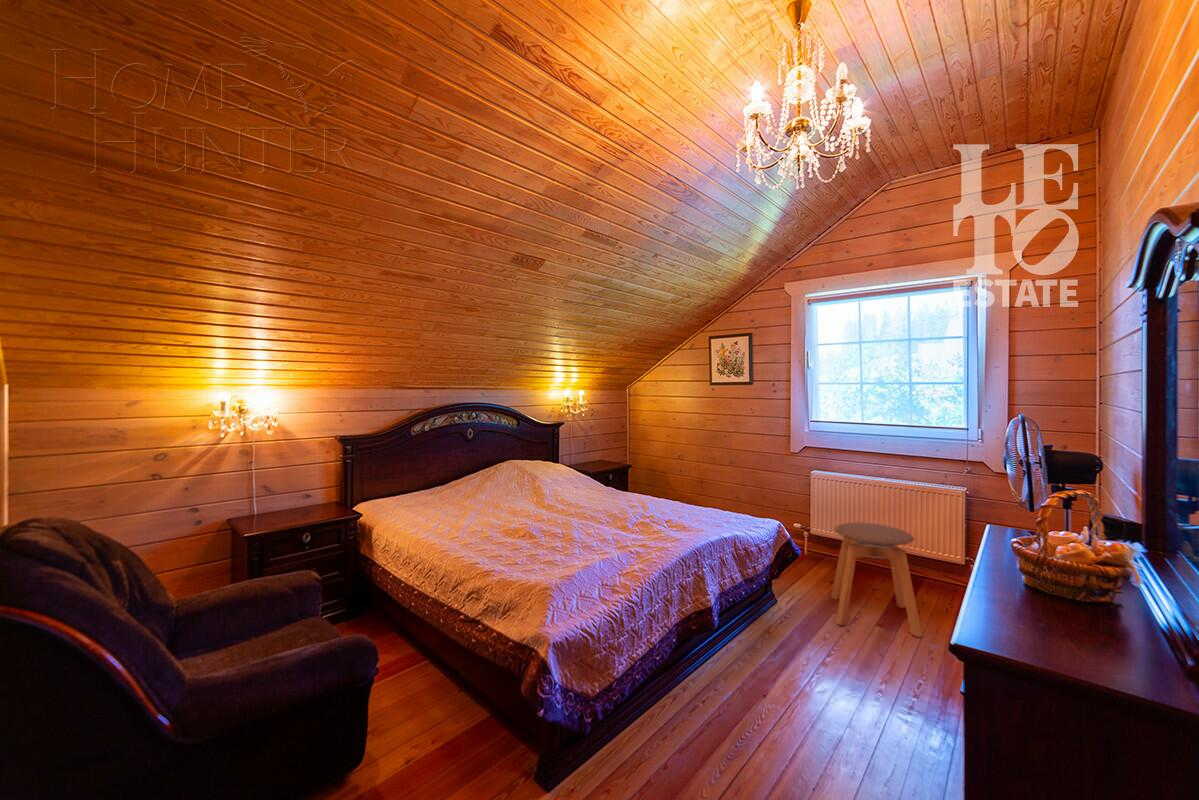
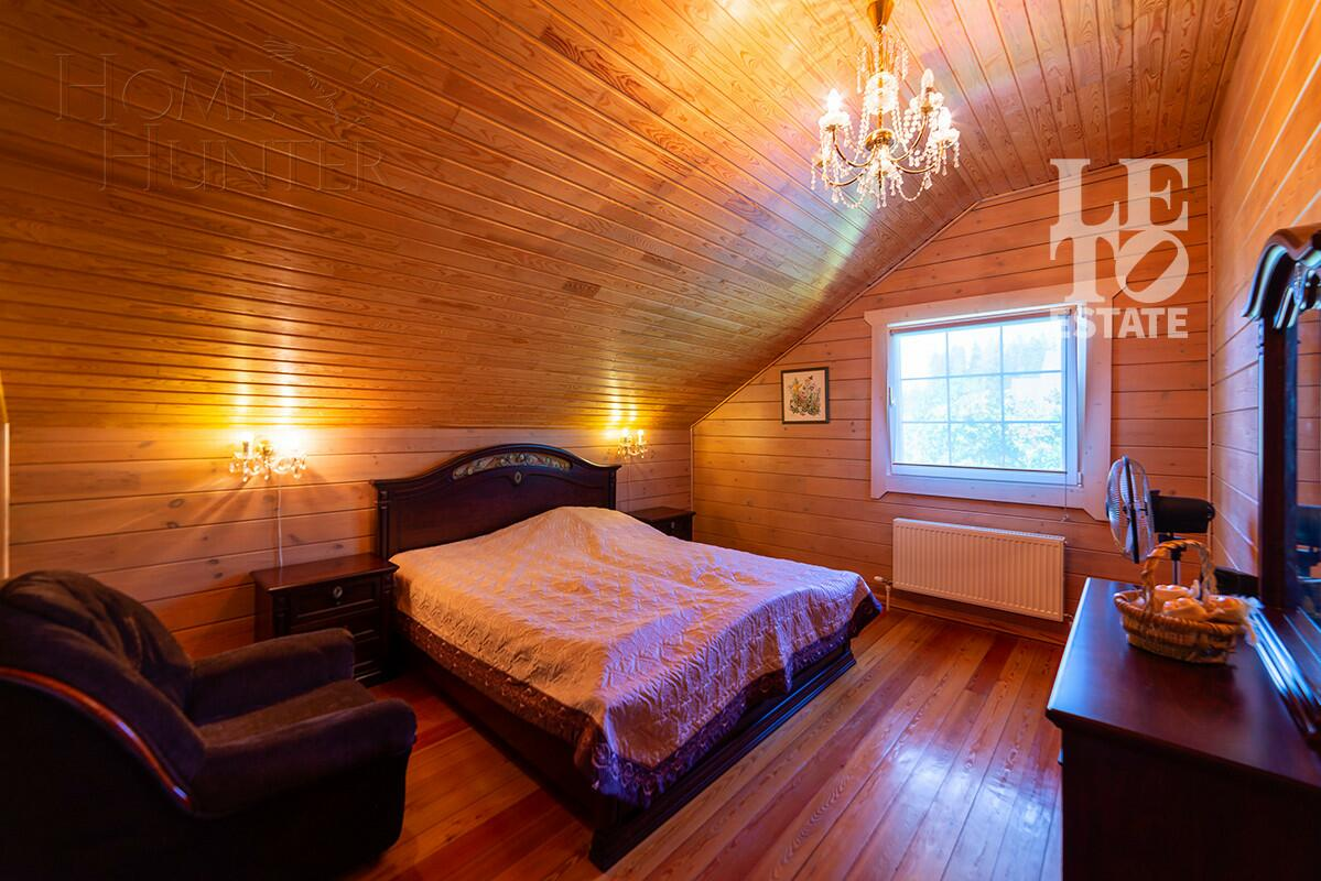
- stool (876, 557)
